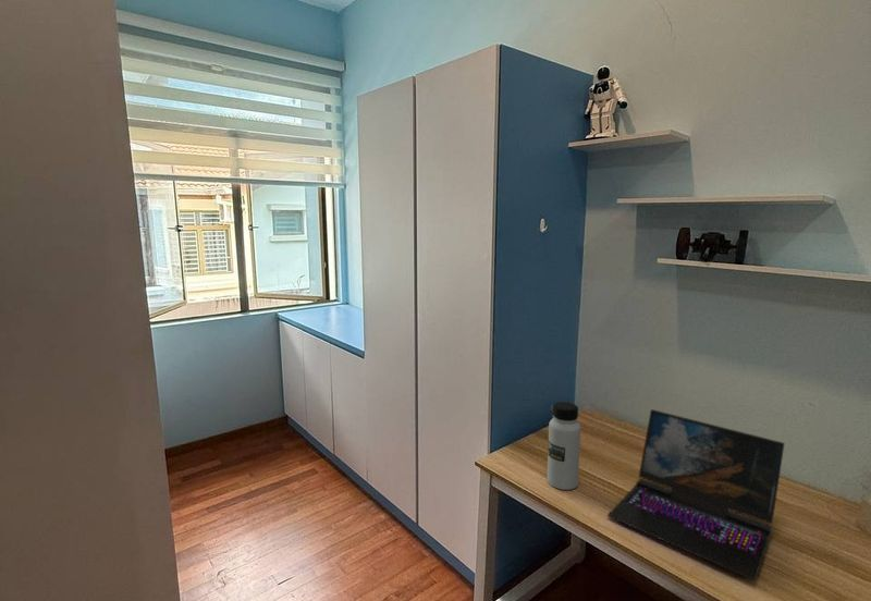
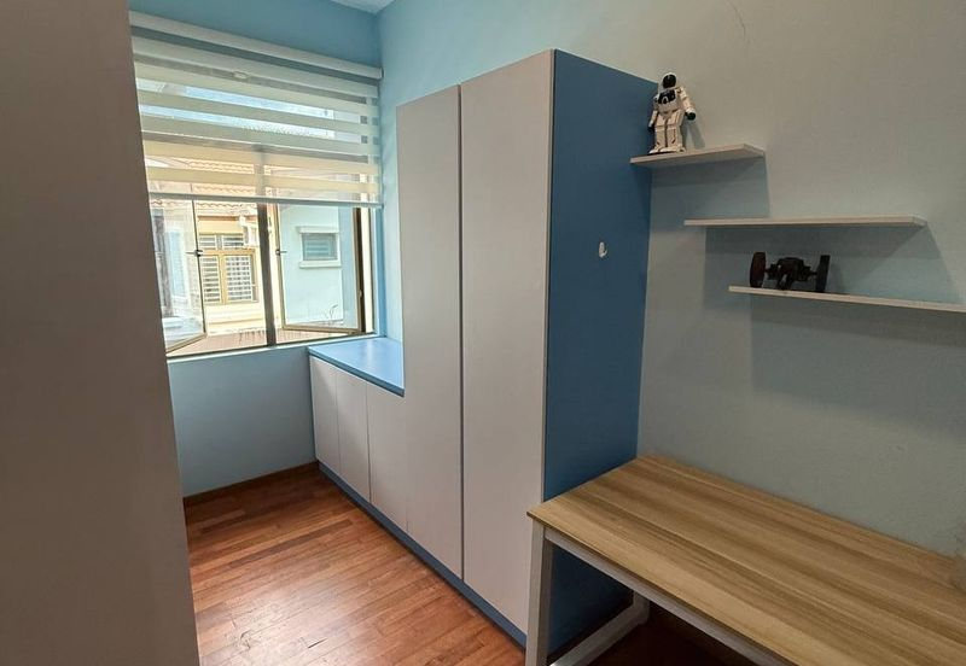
- water bottle (563, 443)
- laptop (694, 481)
